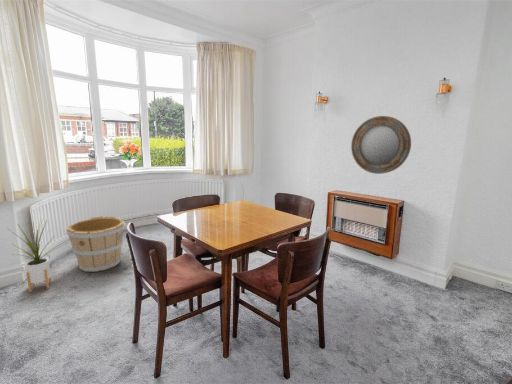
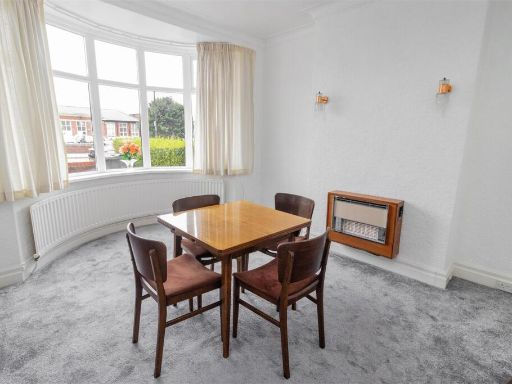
- wooden bucket (98, 243)
- house plant (35, 253)
- home mirror (379, 145)
